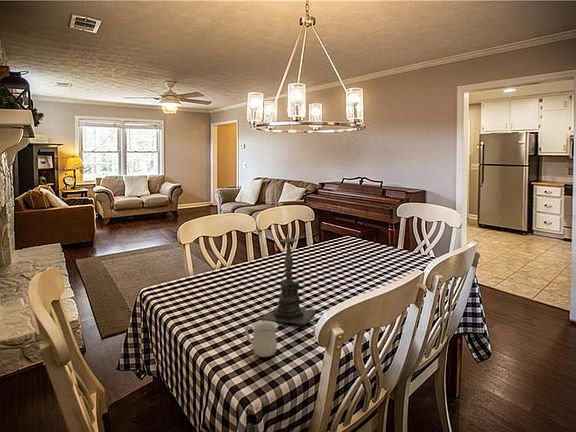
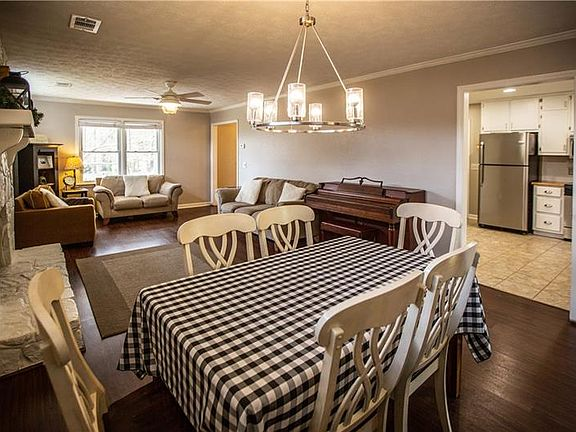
- candle holder (289, 271)
- mug (260, 338)
